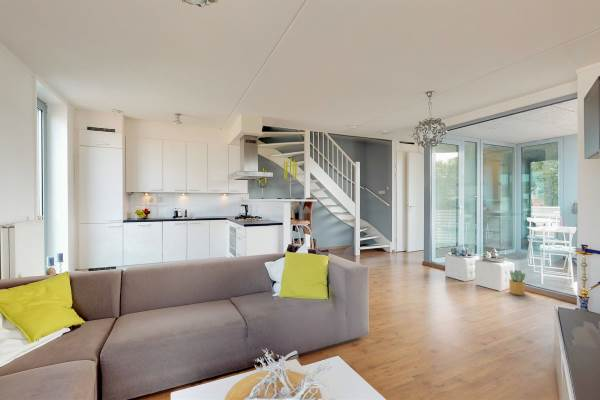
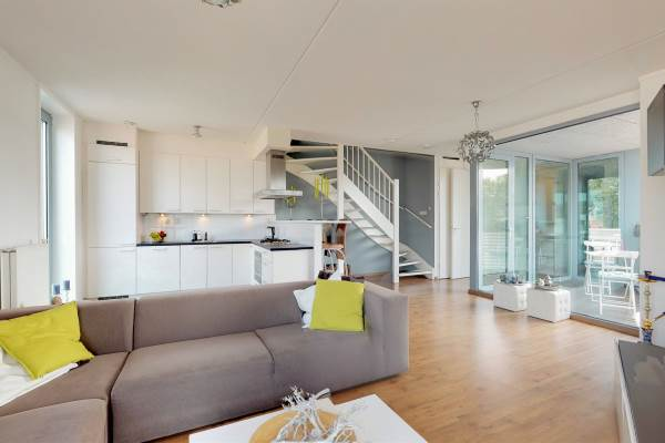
- potted plant (516, 282)
